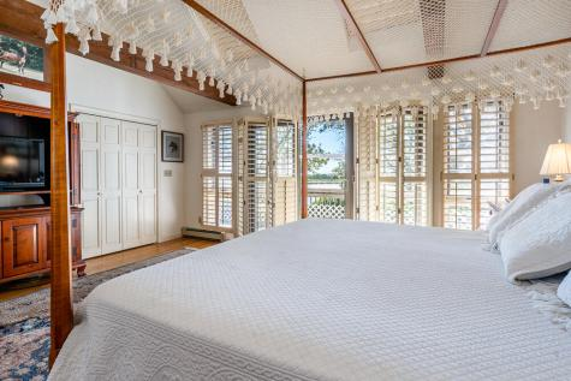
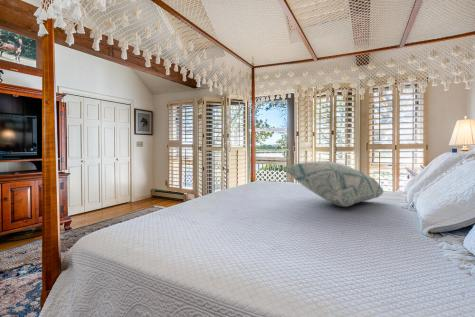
+ decorative pillow (332, 181)
